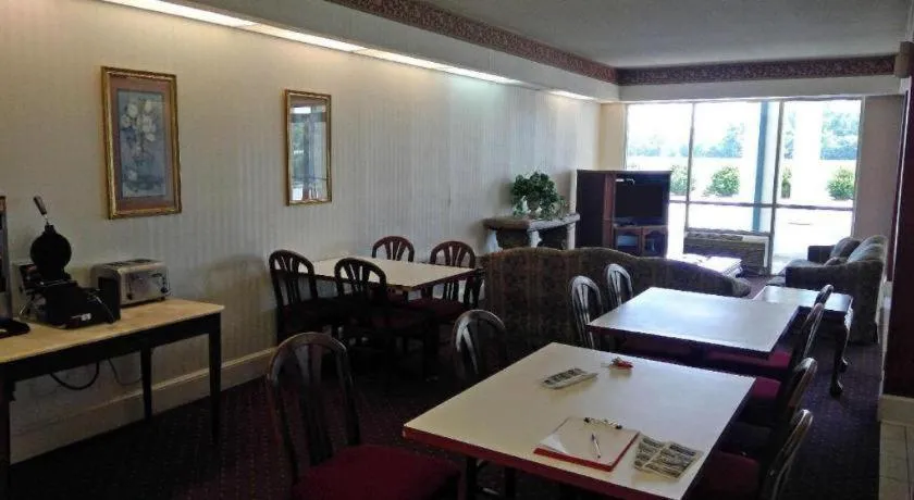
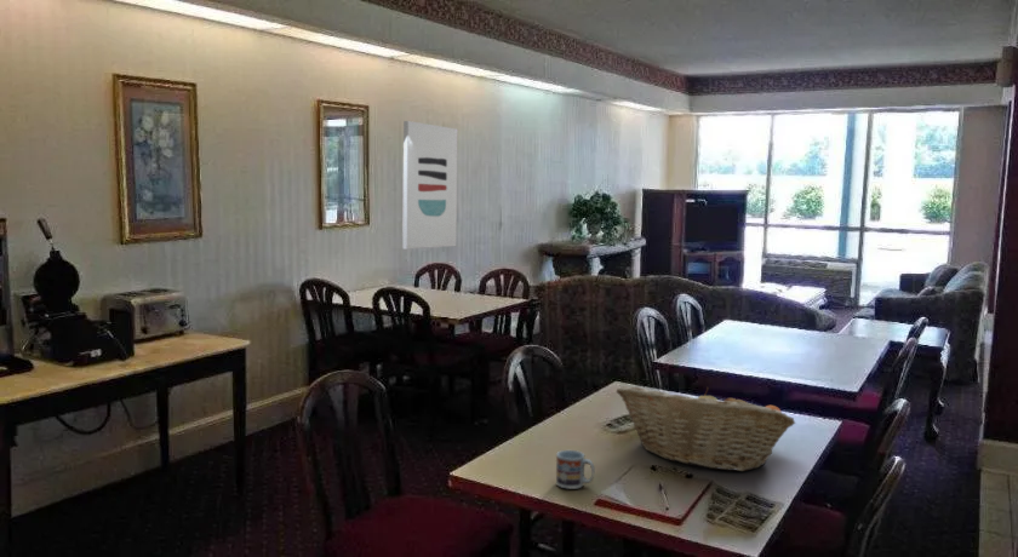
+ fruit basket (700, 418)
+ cup (574, 470)
+ wall art (430, 186)
